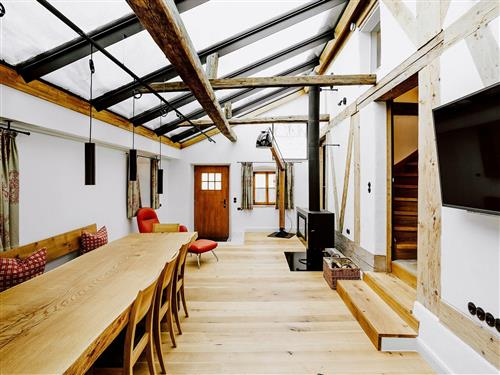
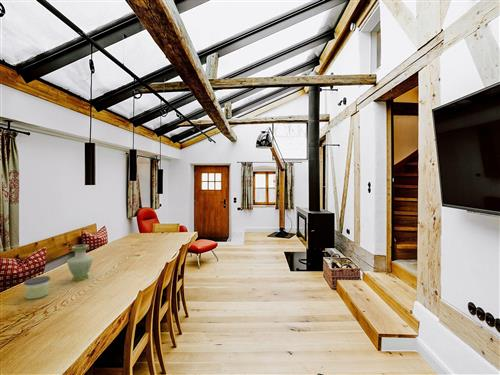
+ candle (37, 287)
+ vase (80, 262)
